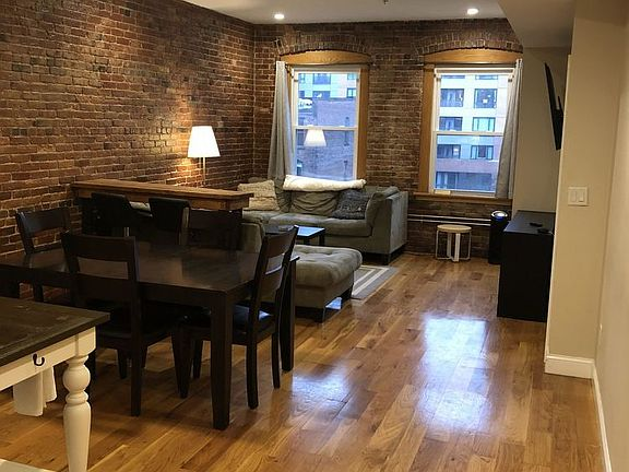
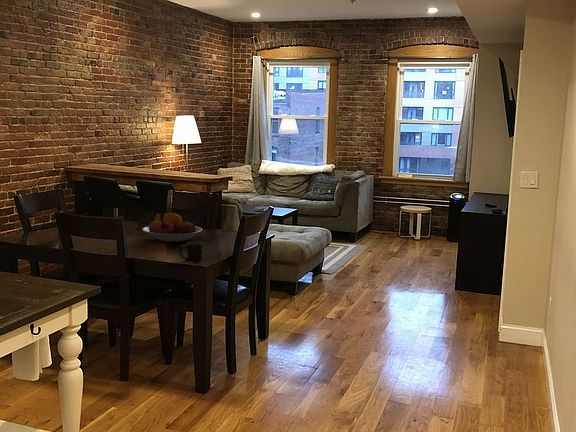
+ mug (190, 251)
+ fruit bowl (172, 226)
